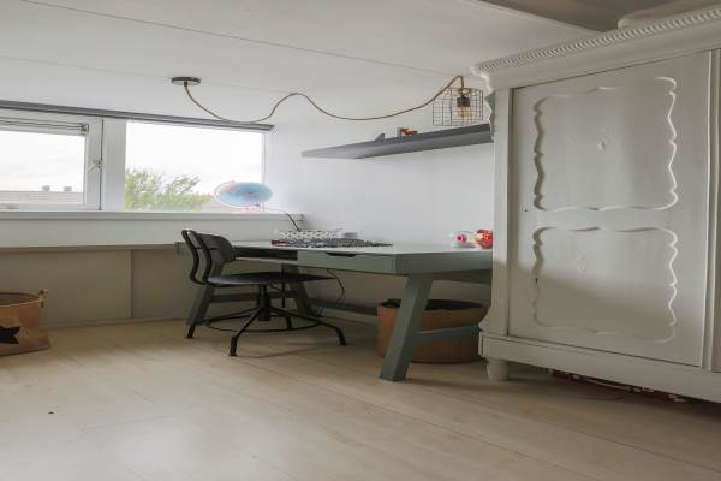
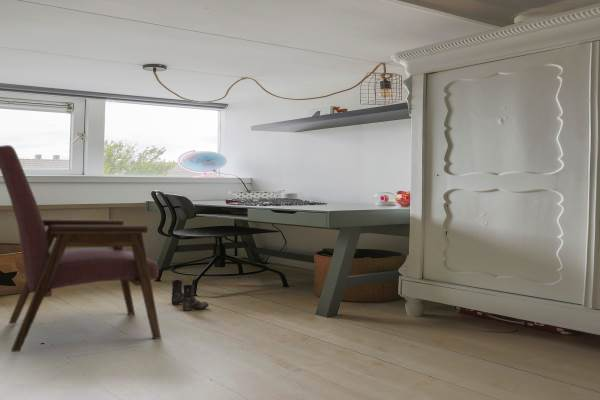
+ armchair (81, 241)
+ boots (189, 294)
